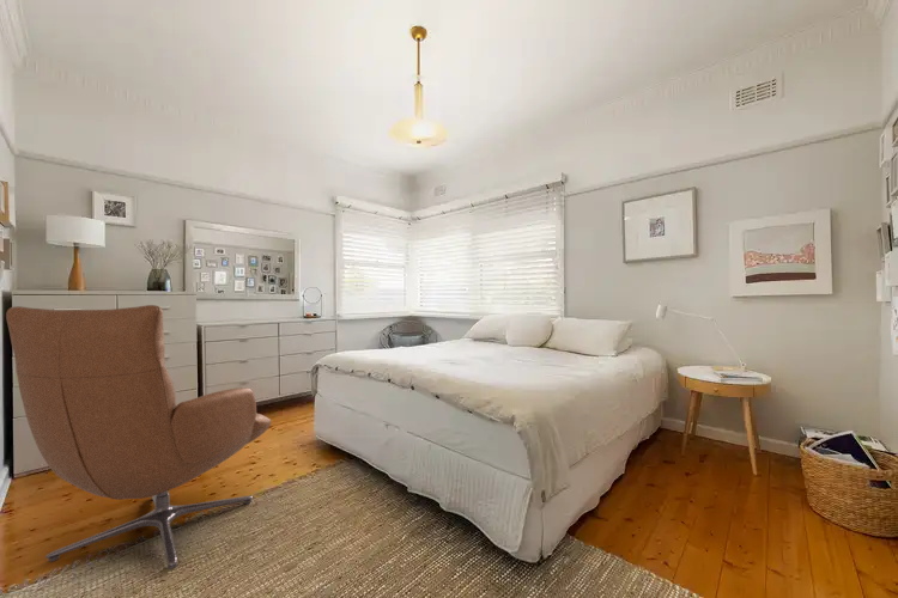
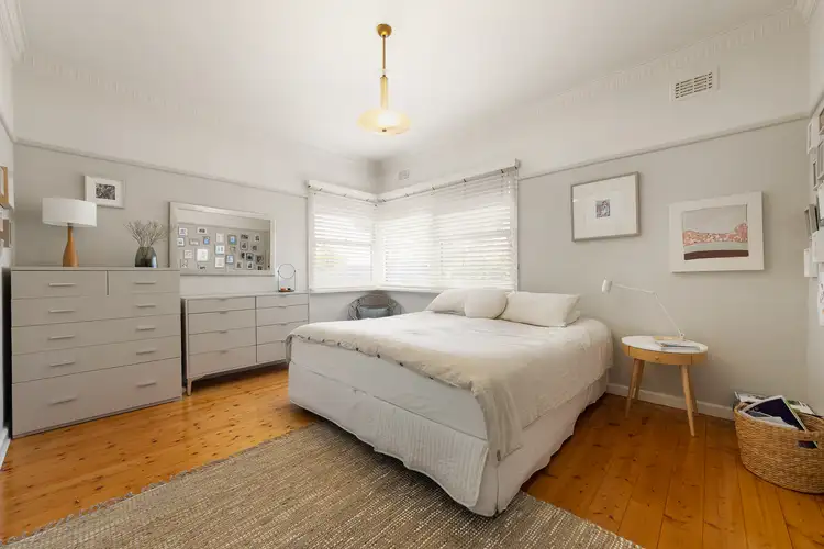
- chair (157, 416)
